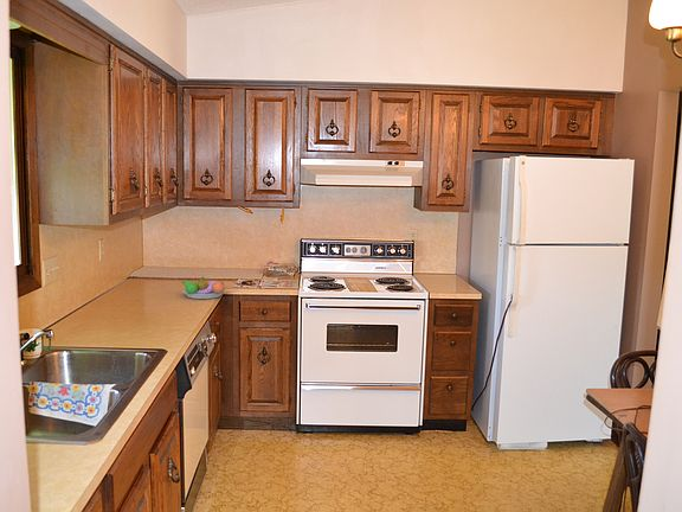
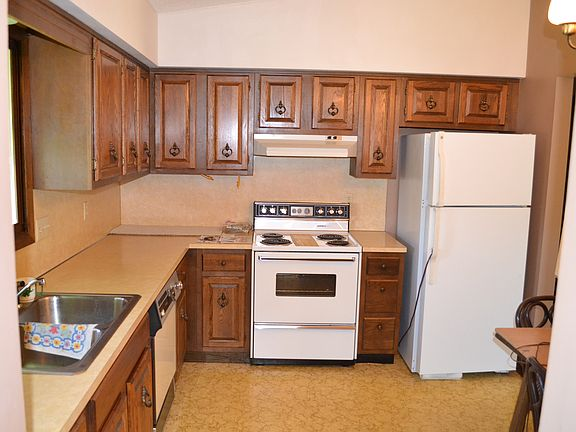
- fruit bowl (202, 287)
